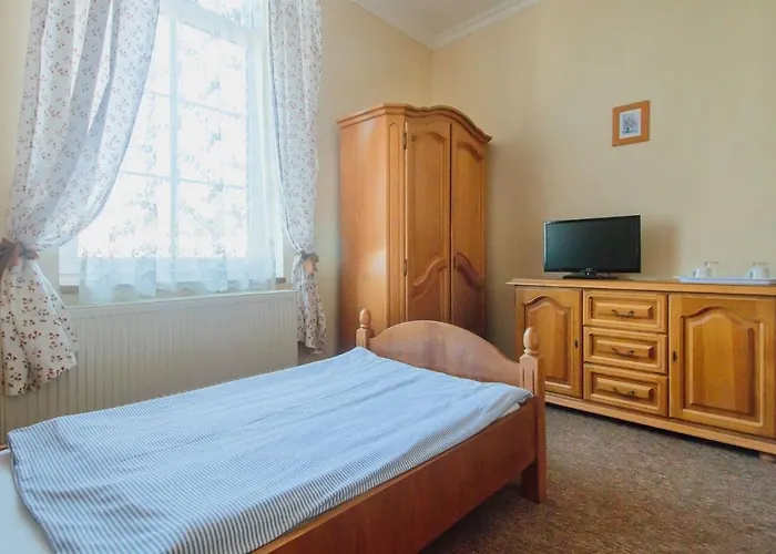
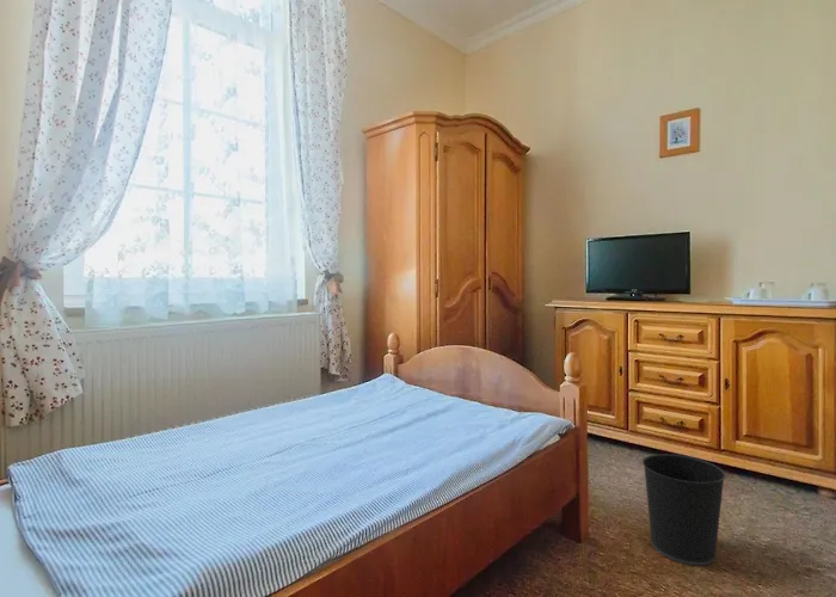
+ wastebasket (682, 507)
